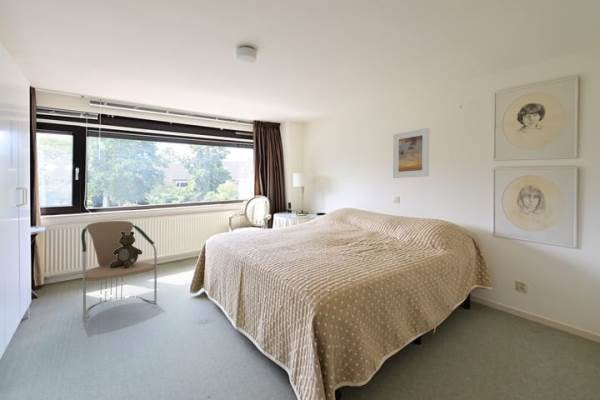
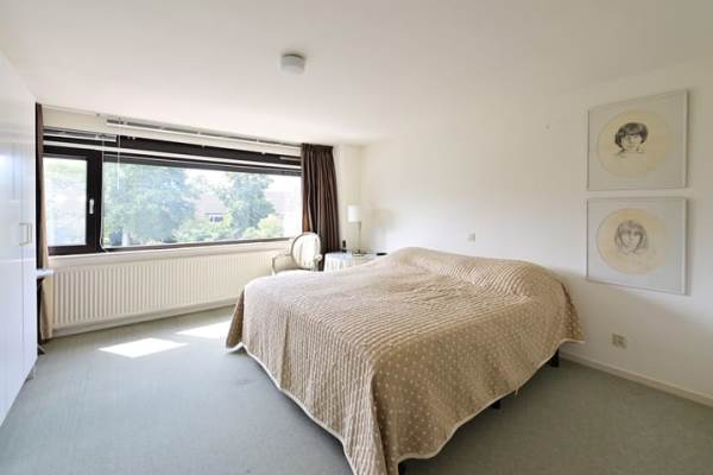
- teddy bear (124, 248)
- armchair (117, 267)
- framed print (410, 154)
